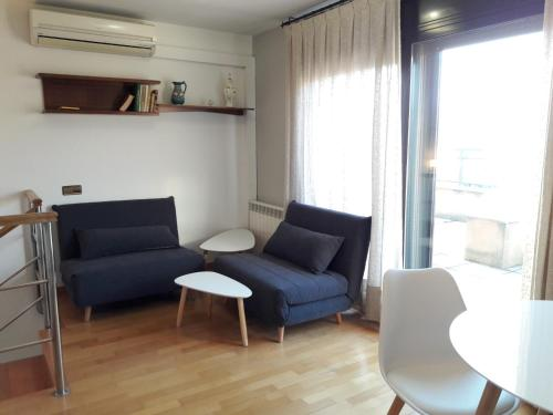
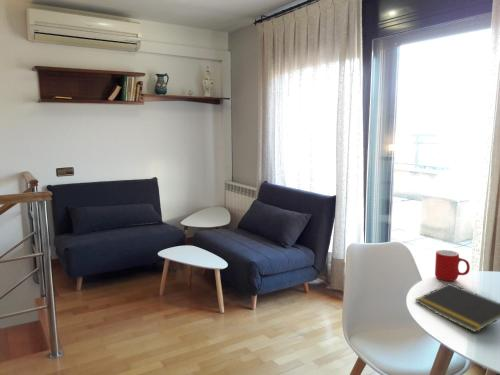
+ cup (452, 266)
+ notepad (460, 305)
